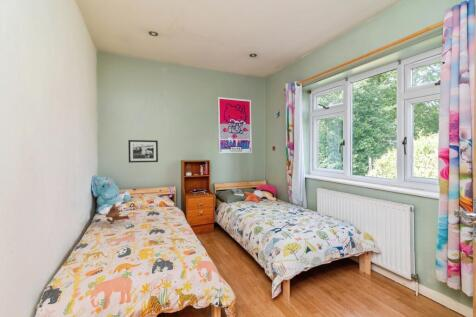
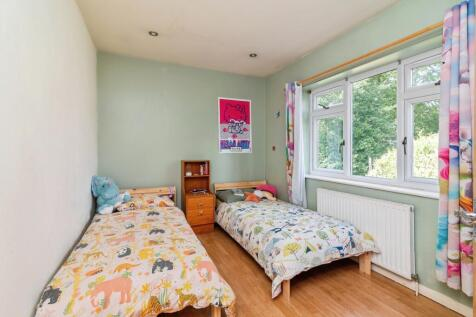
- picture frame (143, 151)
- teddy bear (118, 213)
